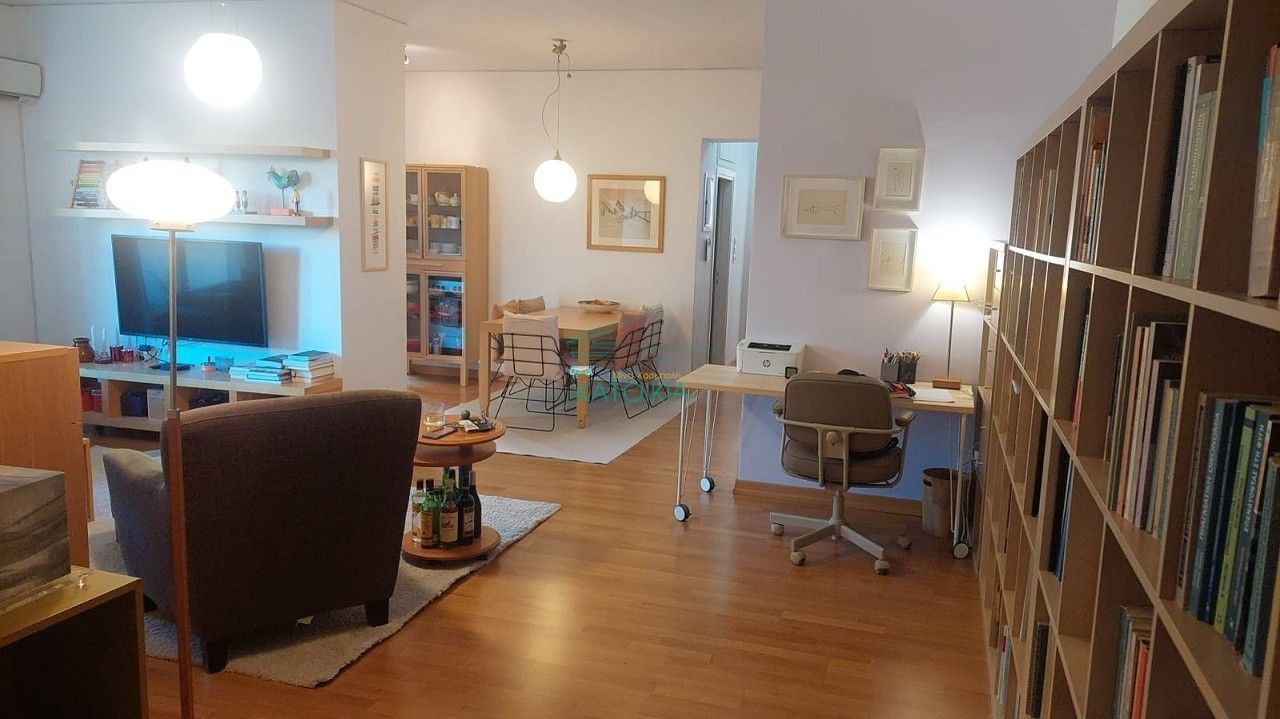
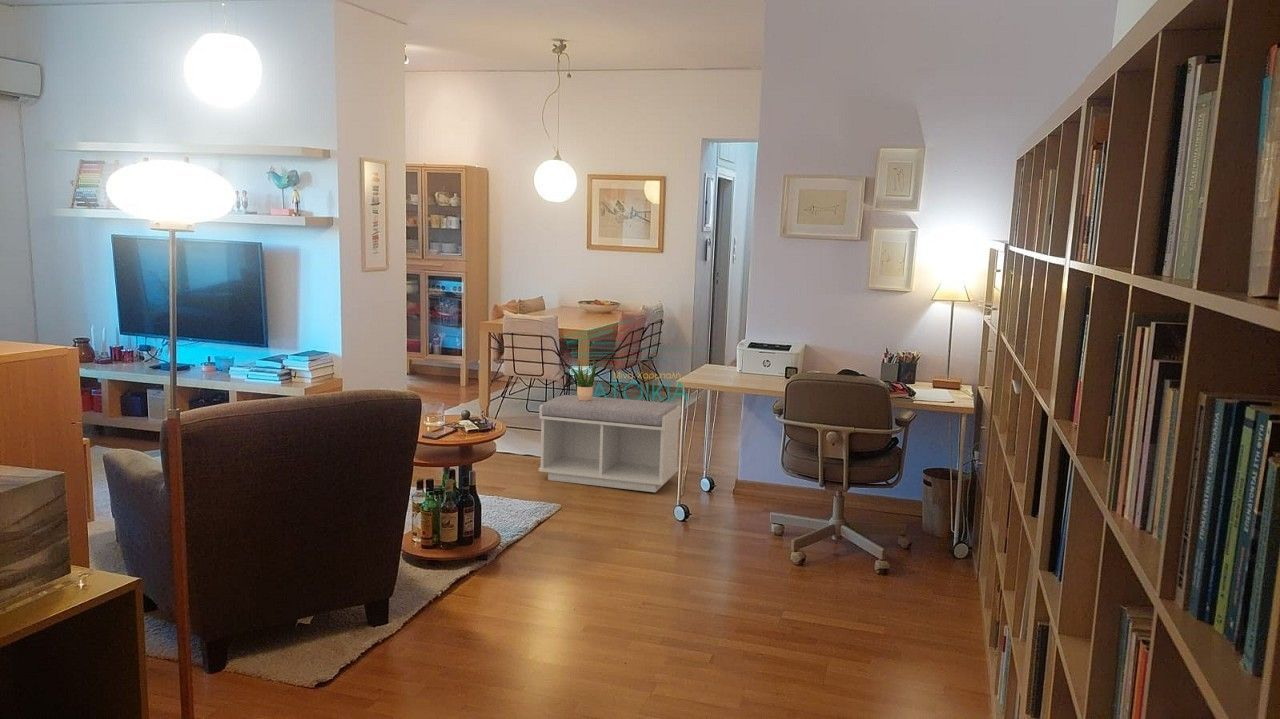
+ bench (609, 440)
+ potted plant (585, 378)
